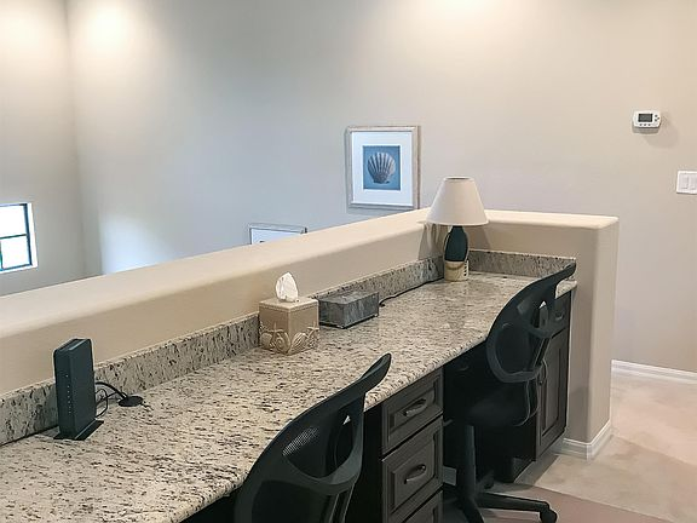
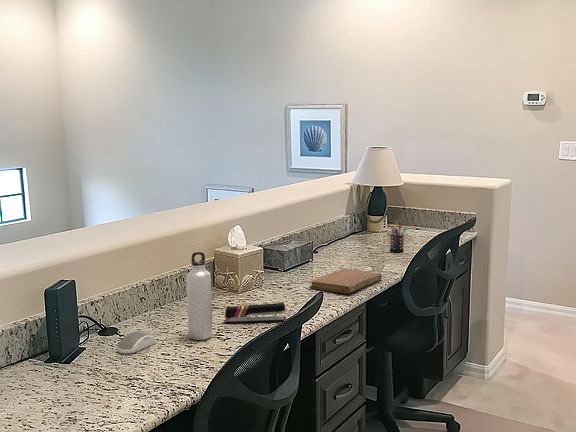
+ notebook (346, 280)
+ water bottle (199, 294)
+ computer mouse (136, 339)
+ pen holder (398, 237)
+ stapler (255, 312)
